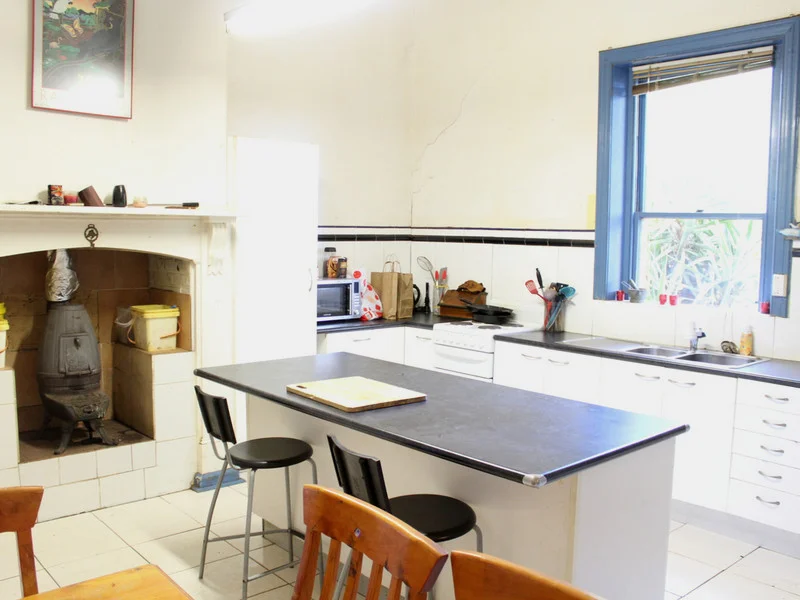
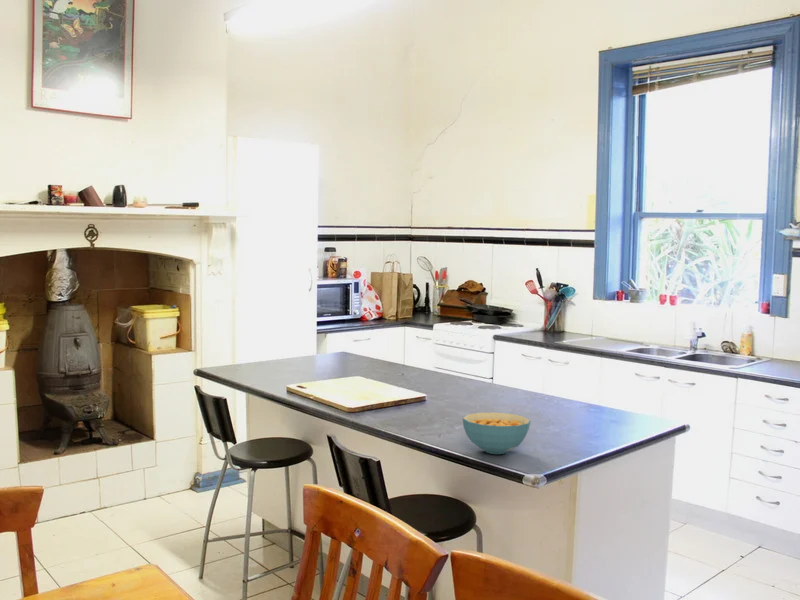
+ cereal bowl (496, 435)
